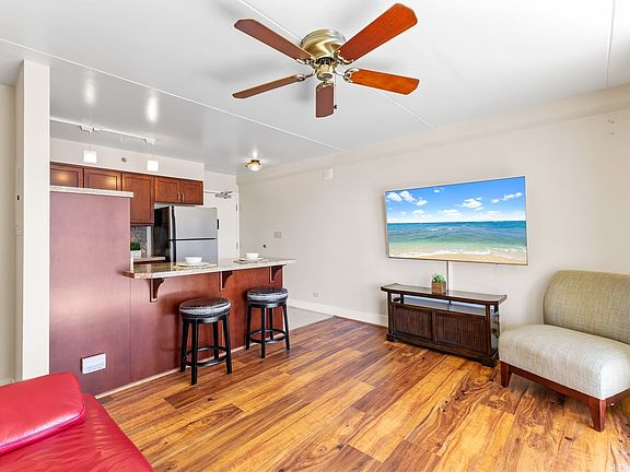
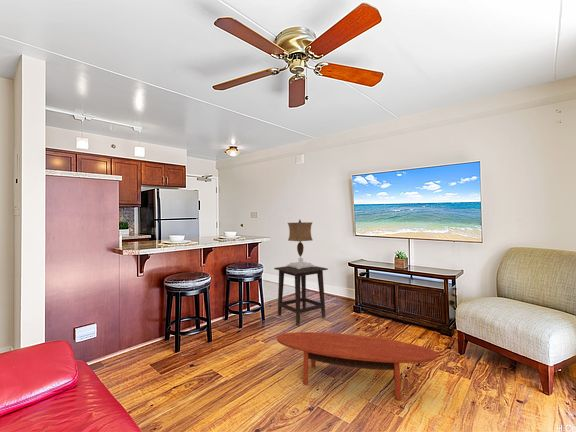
+ side table (302, 292)
+ table lamp (300, 242)
+ coffee table (351, 362)
